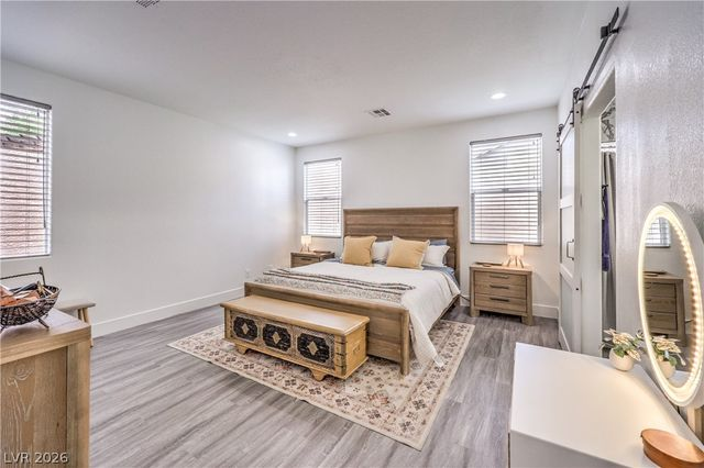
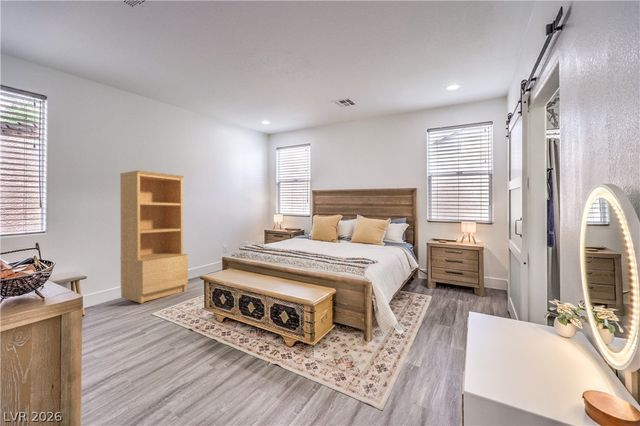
+ bookcase (155, 234)
